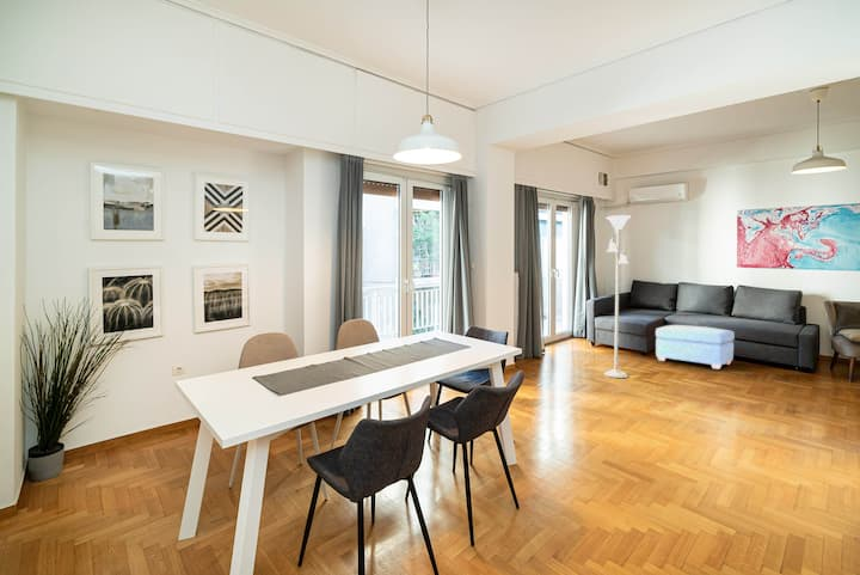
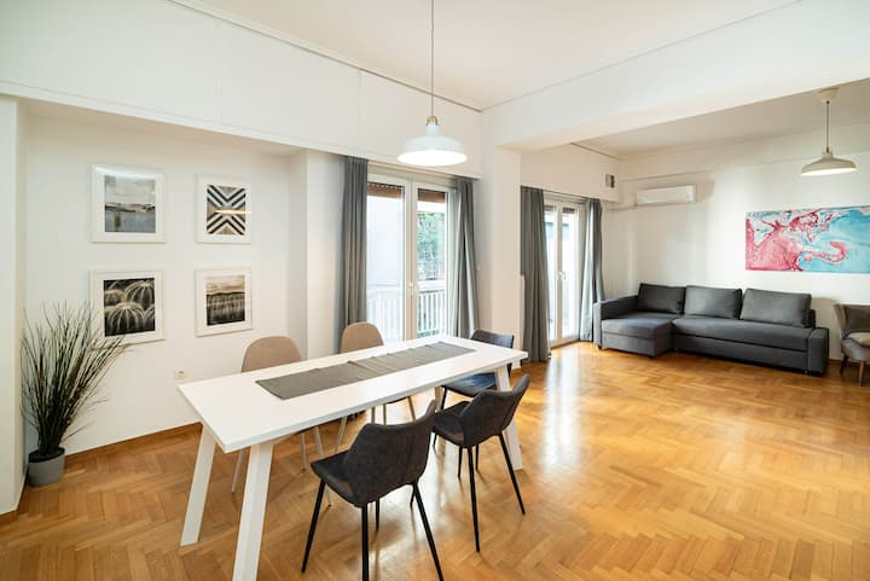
- ottoman (693, 344)
- floor lamp (616, 295)
